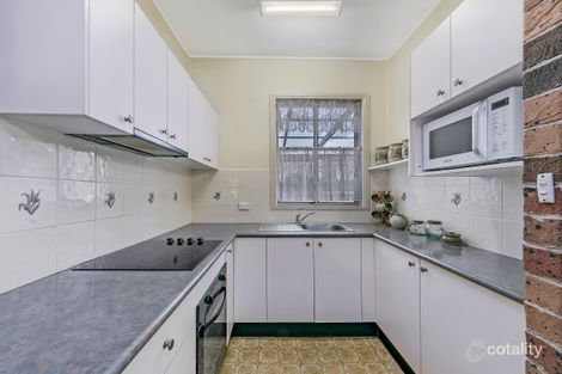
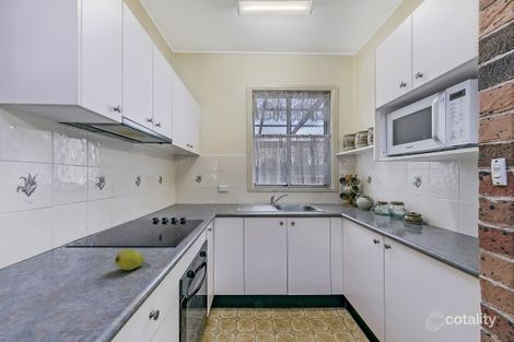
+ fruit (132, 258)
